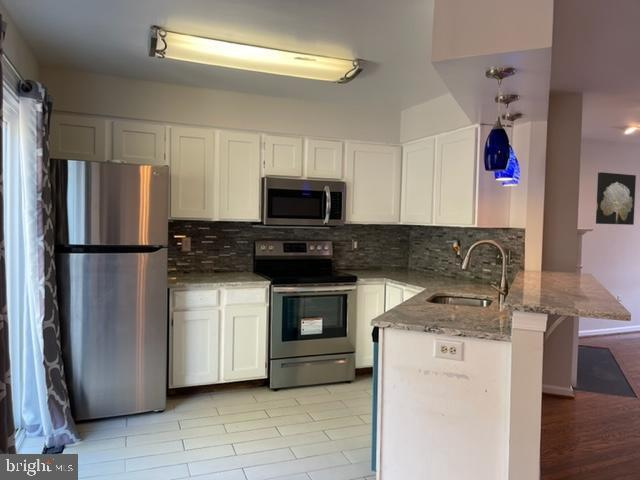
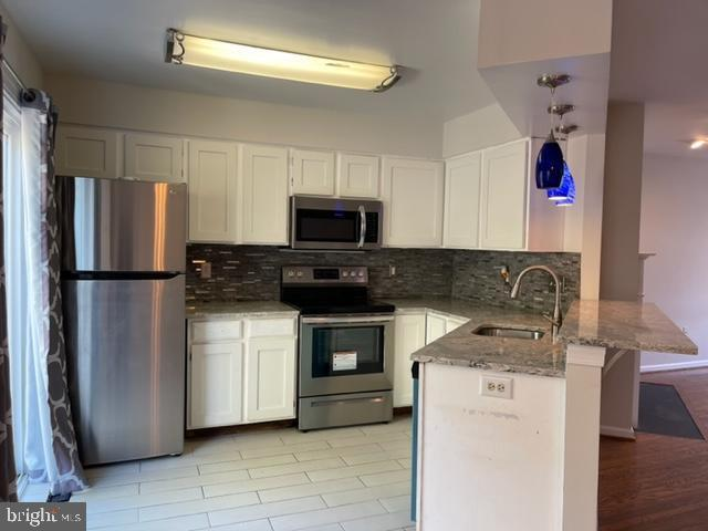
- wall art (615, 199)
